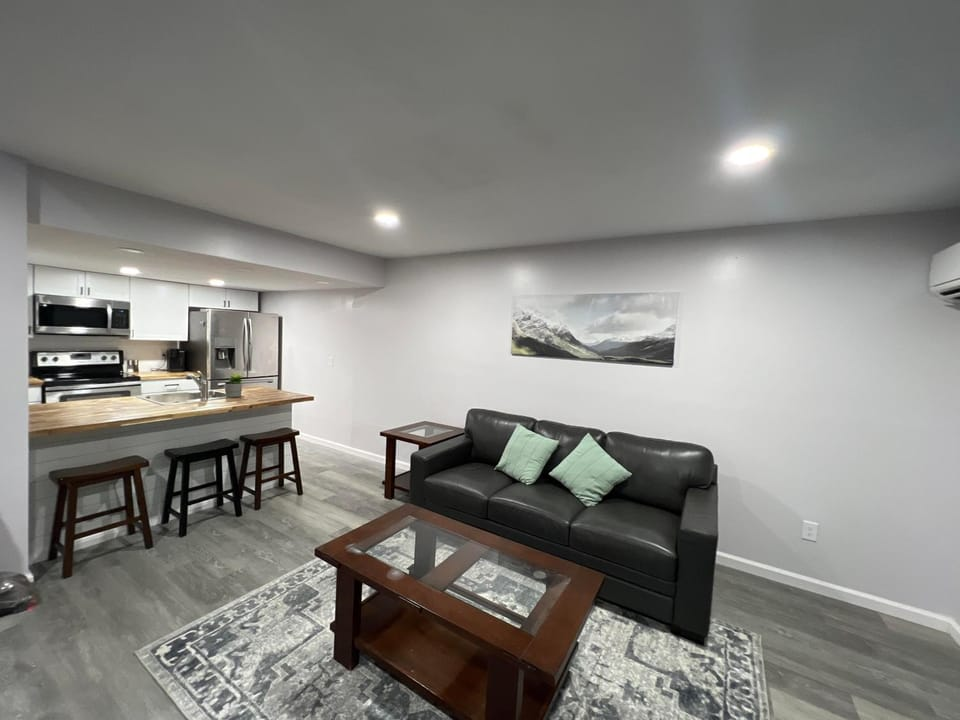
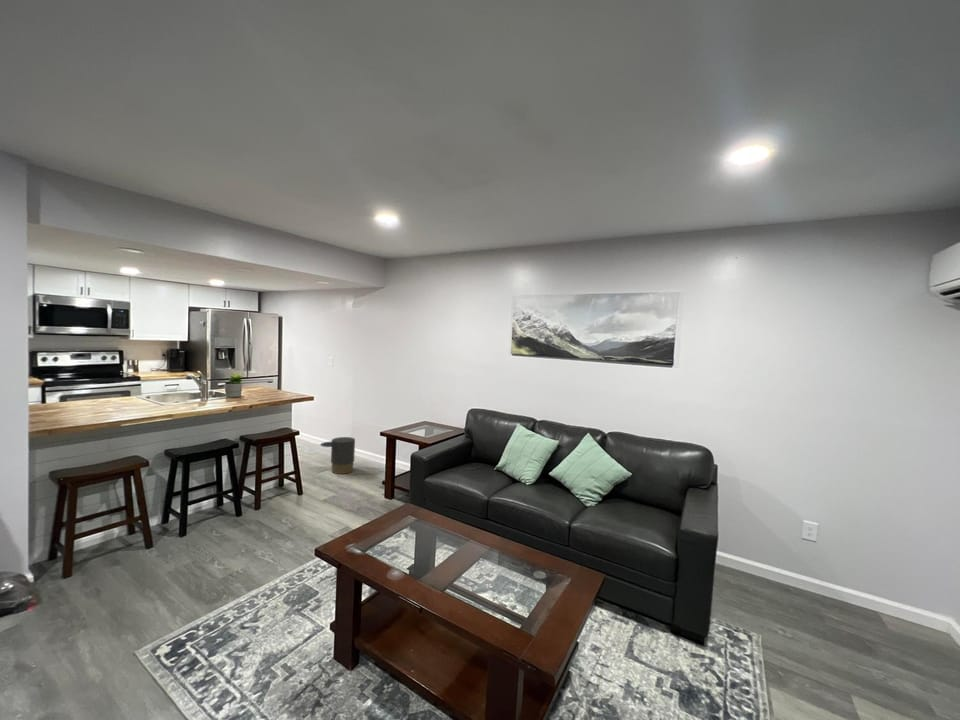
+ trash can (337, 455)
